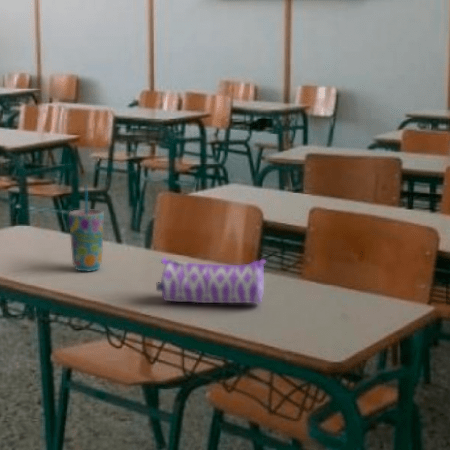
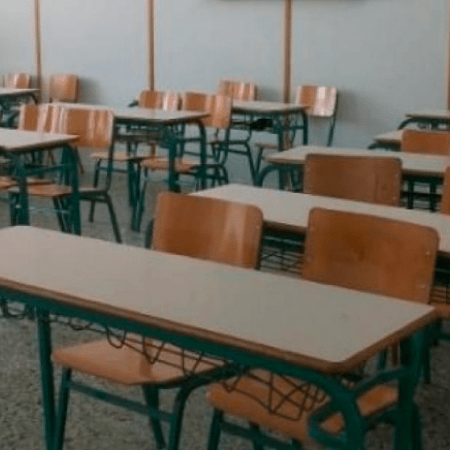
- cup (86, 226)
- pencil case (212, 280)
